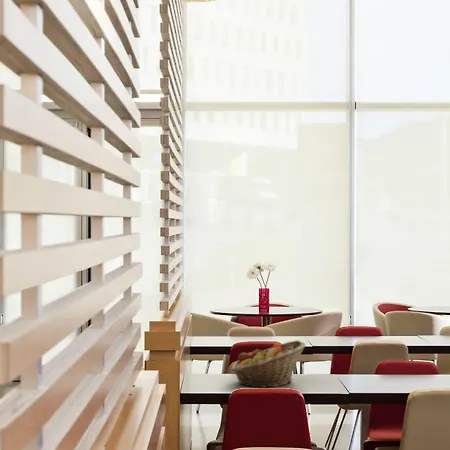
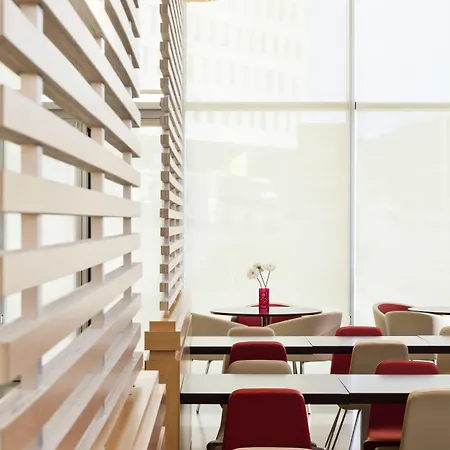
- fruit basket (268, 362)
